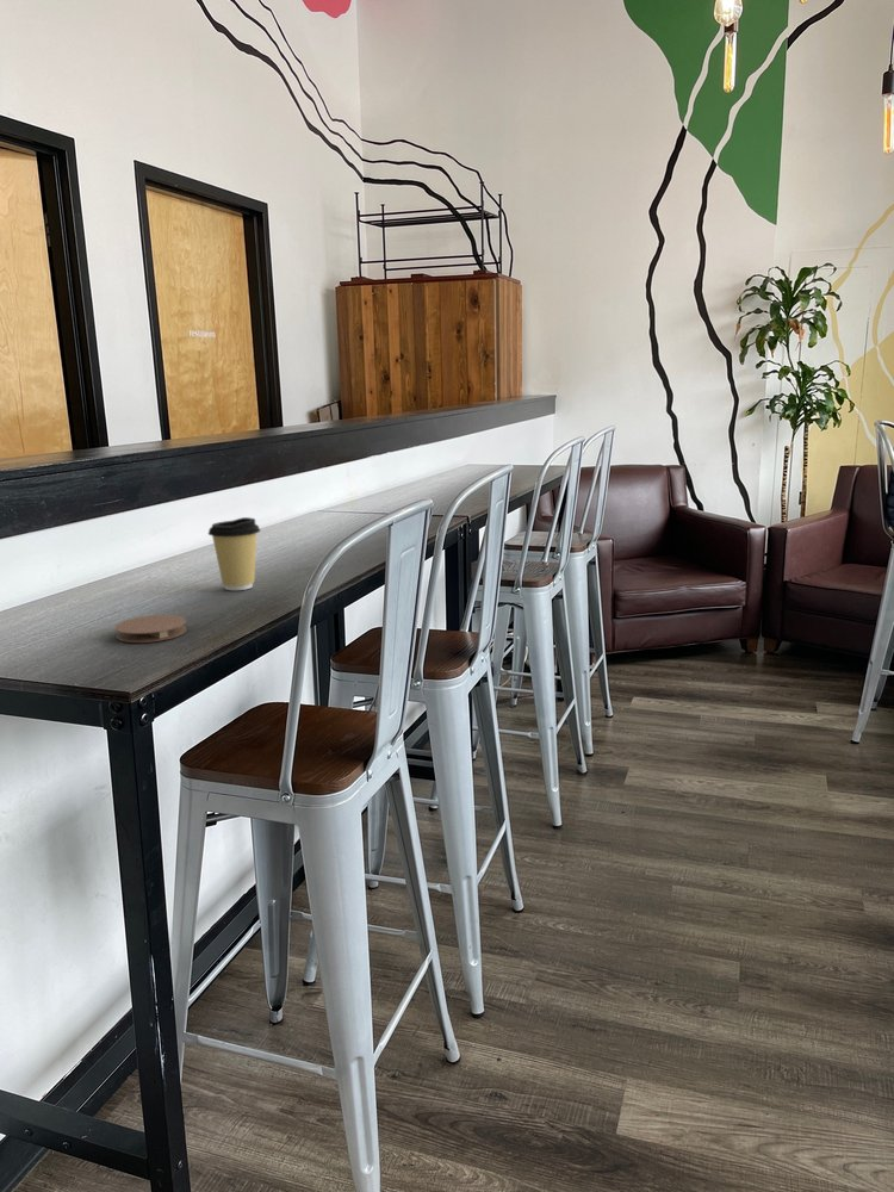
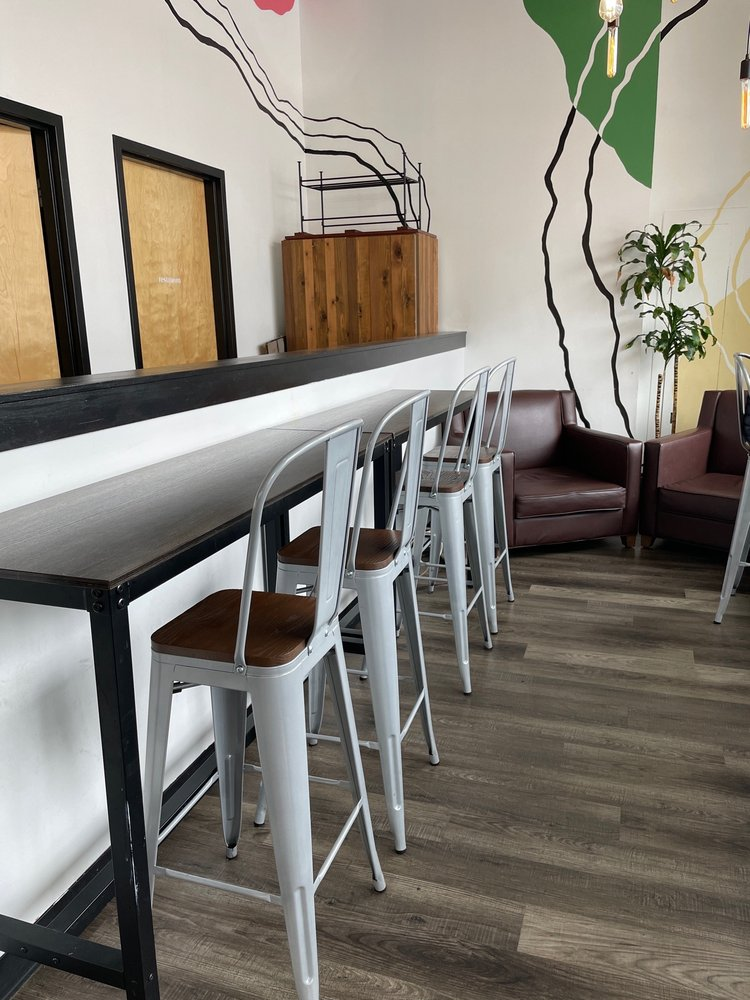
- coaster (150, 628)
- coffee cup (236, 553)
